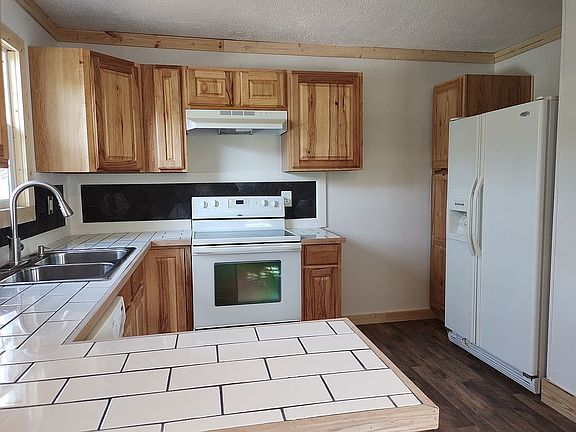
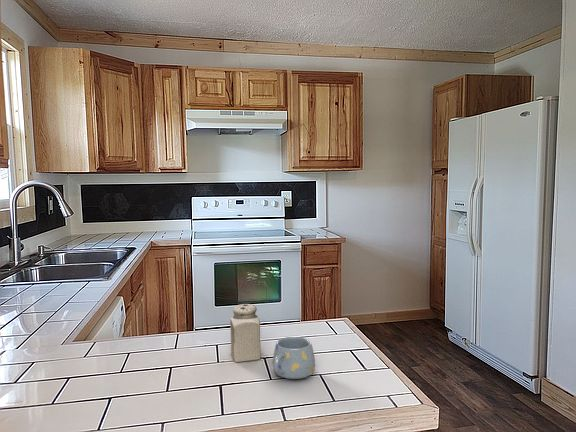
+ salt shaker (245, 330)
+ mug (290, 360)
